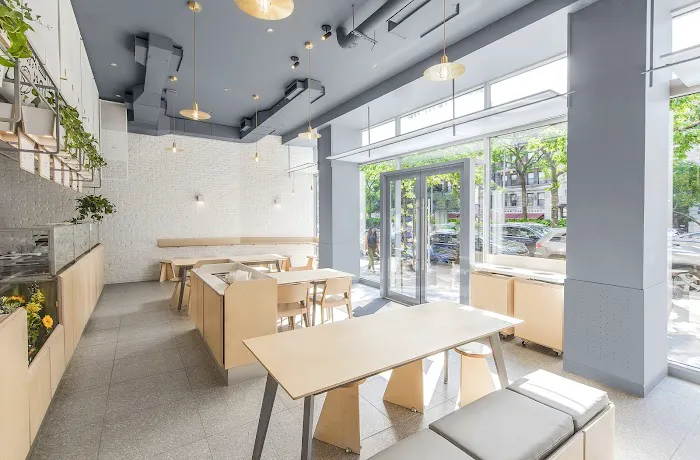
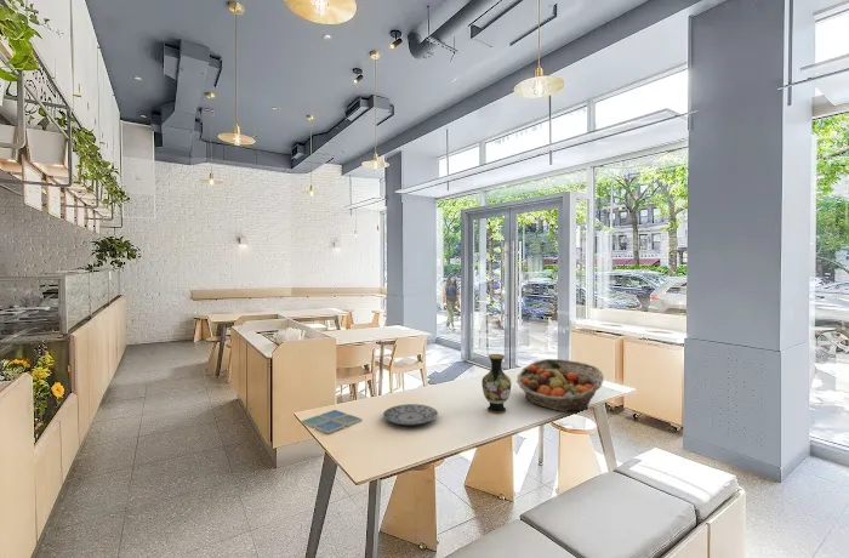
+ drink coaster (331, 420)
+ fruit basket (558, 383)
+ plate (410, 415)
+ vase (496, 382)
